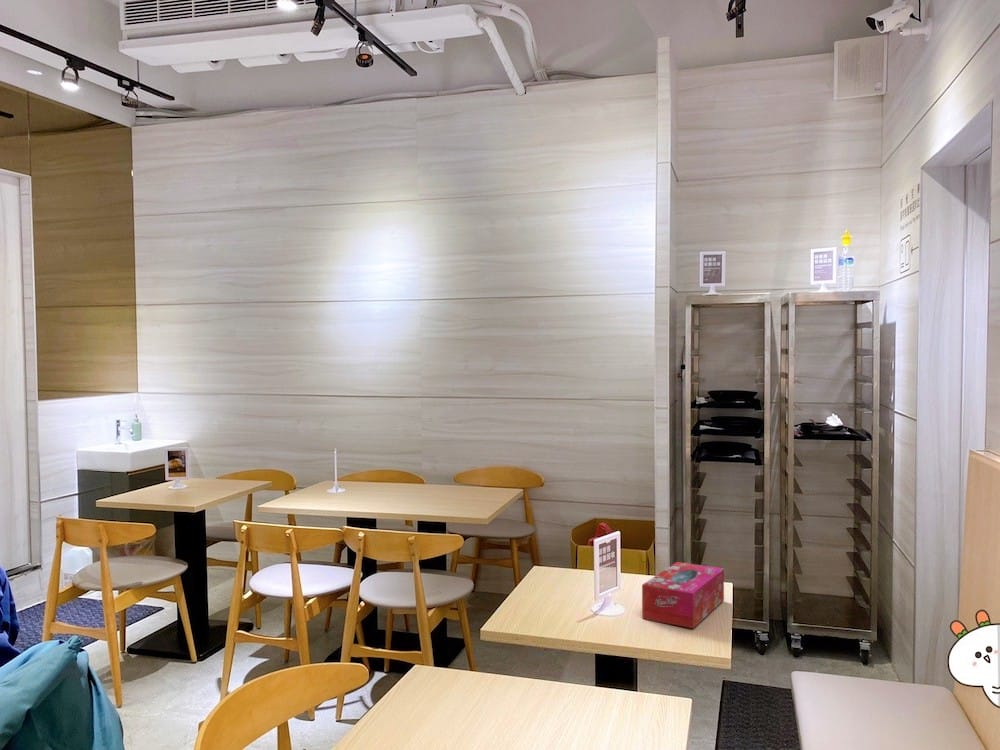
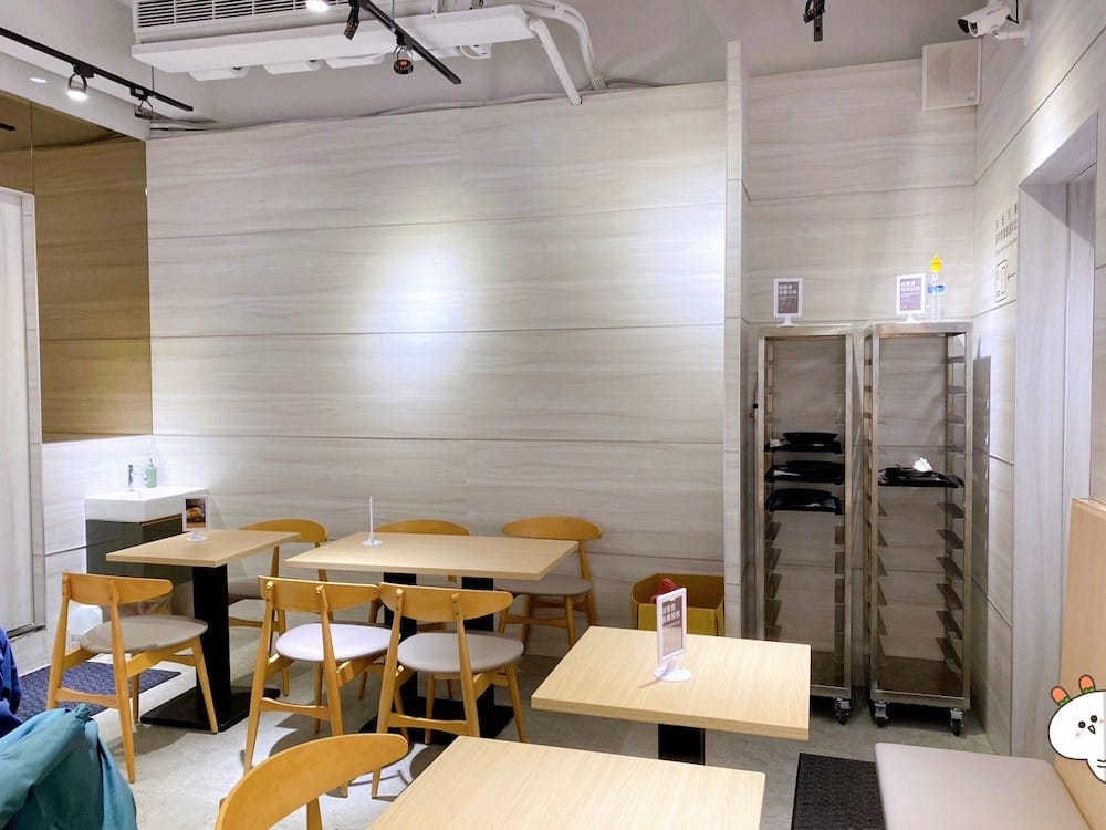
- tissue box (684, 592)
